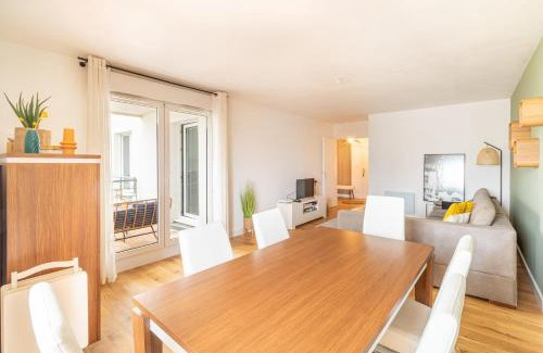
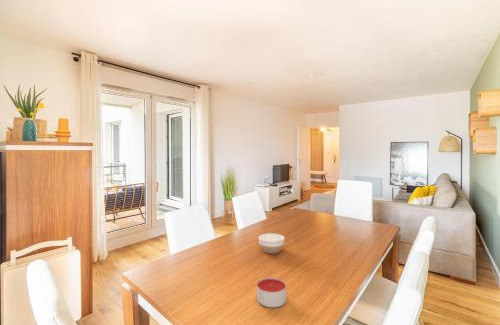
+ bowl (271, 243)
+ candle (271, 291)
